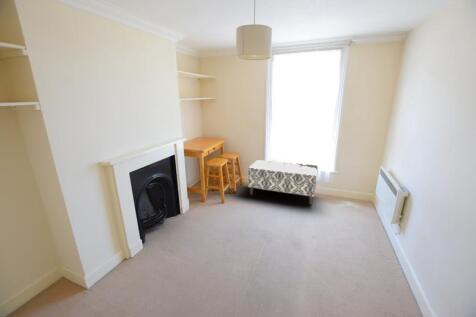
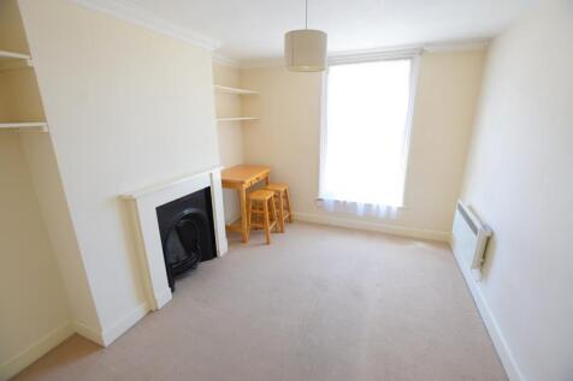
- bench (282, 180)
